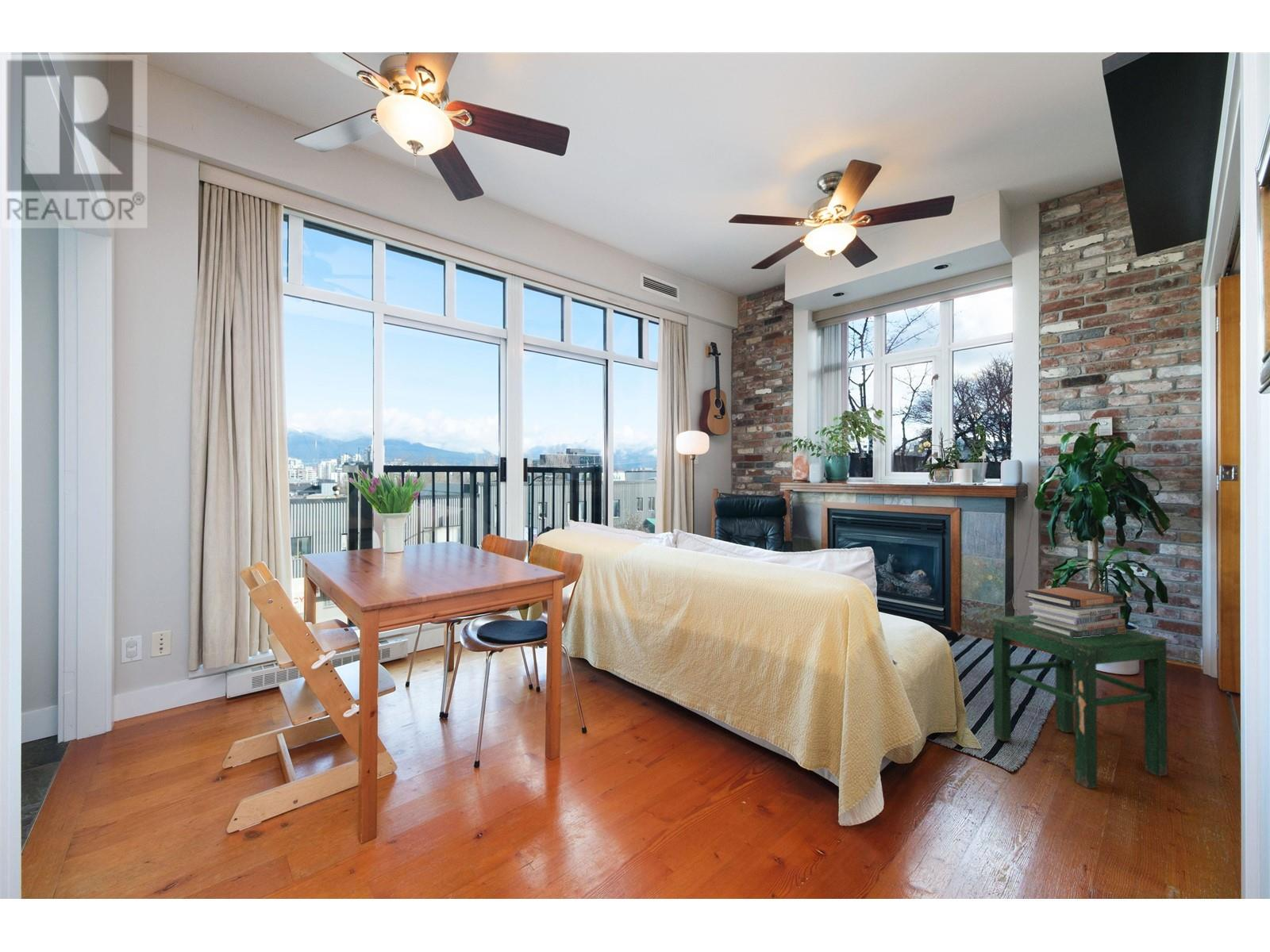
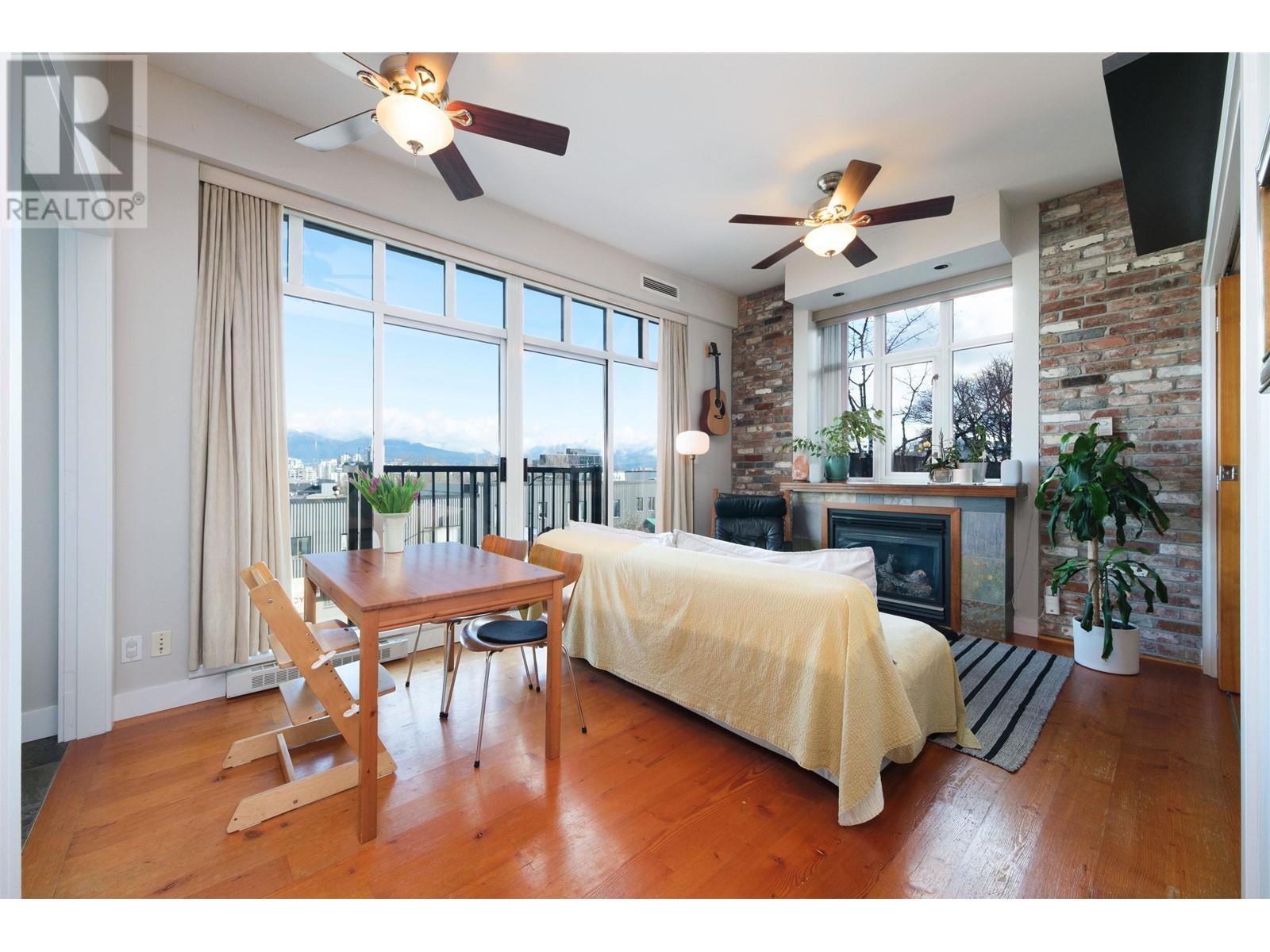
- stool (1072, 690)
- book stack (1074, 610)
